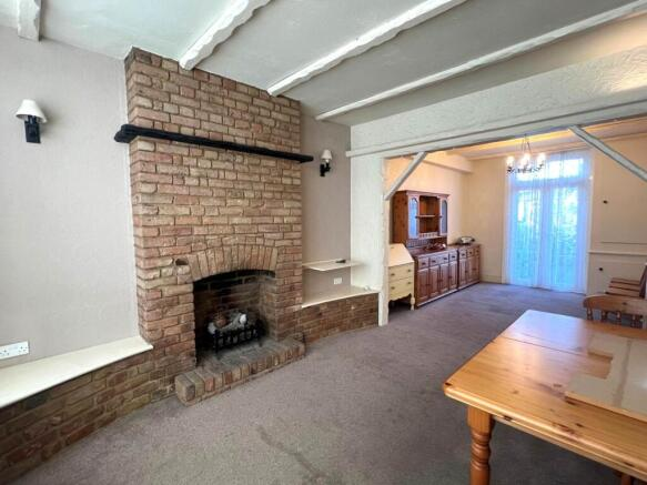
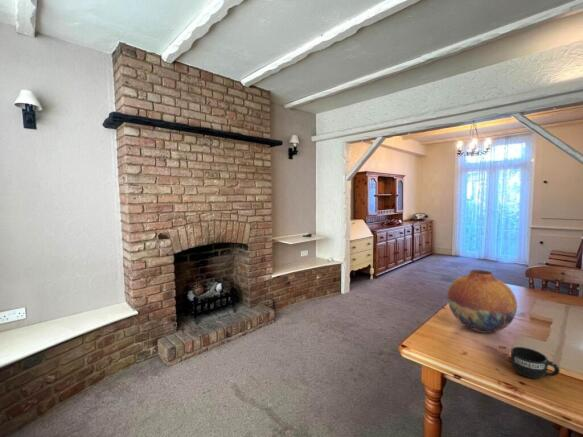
+ vase (480, 300)
+ mug (534, 365)
